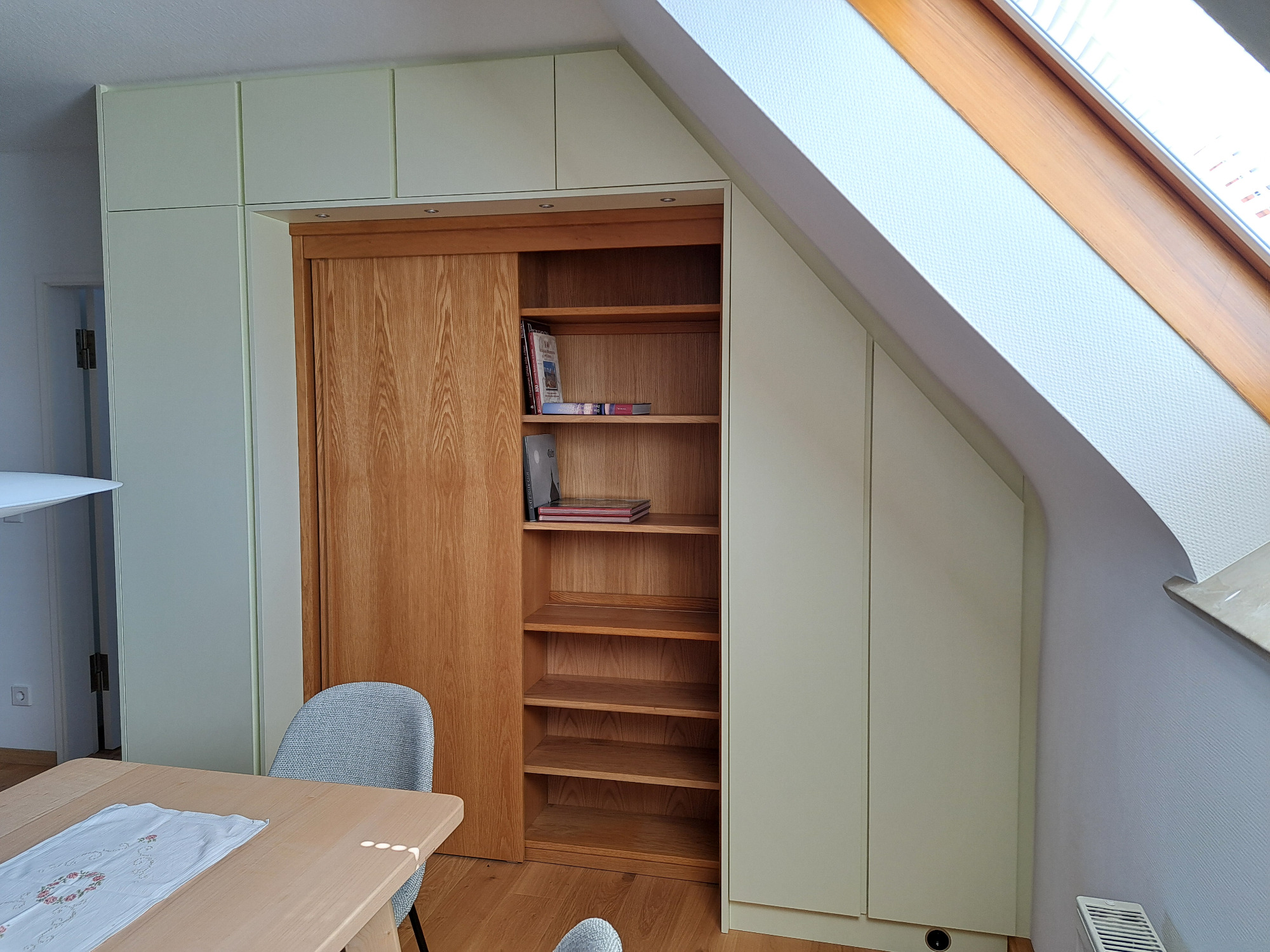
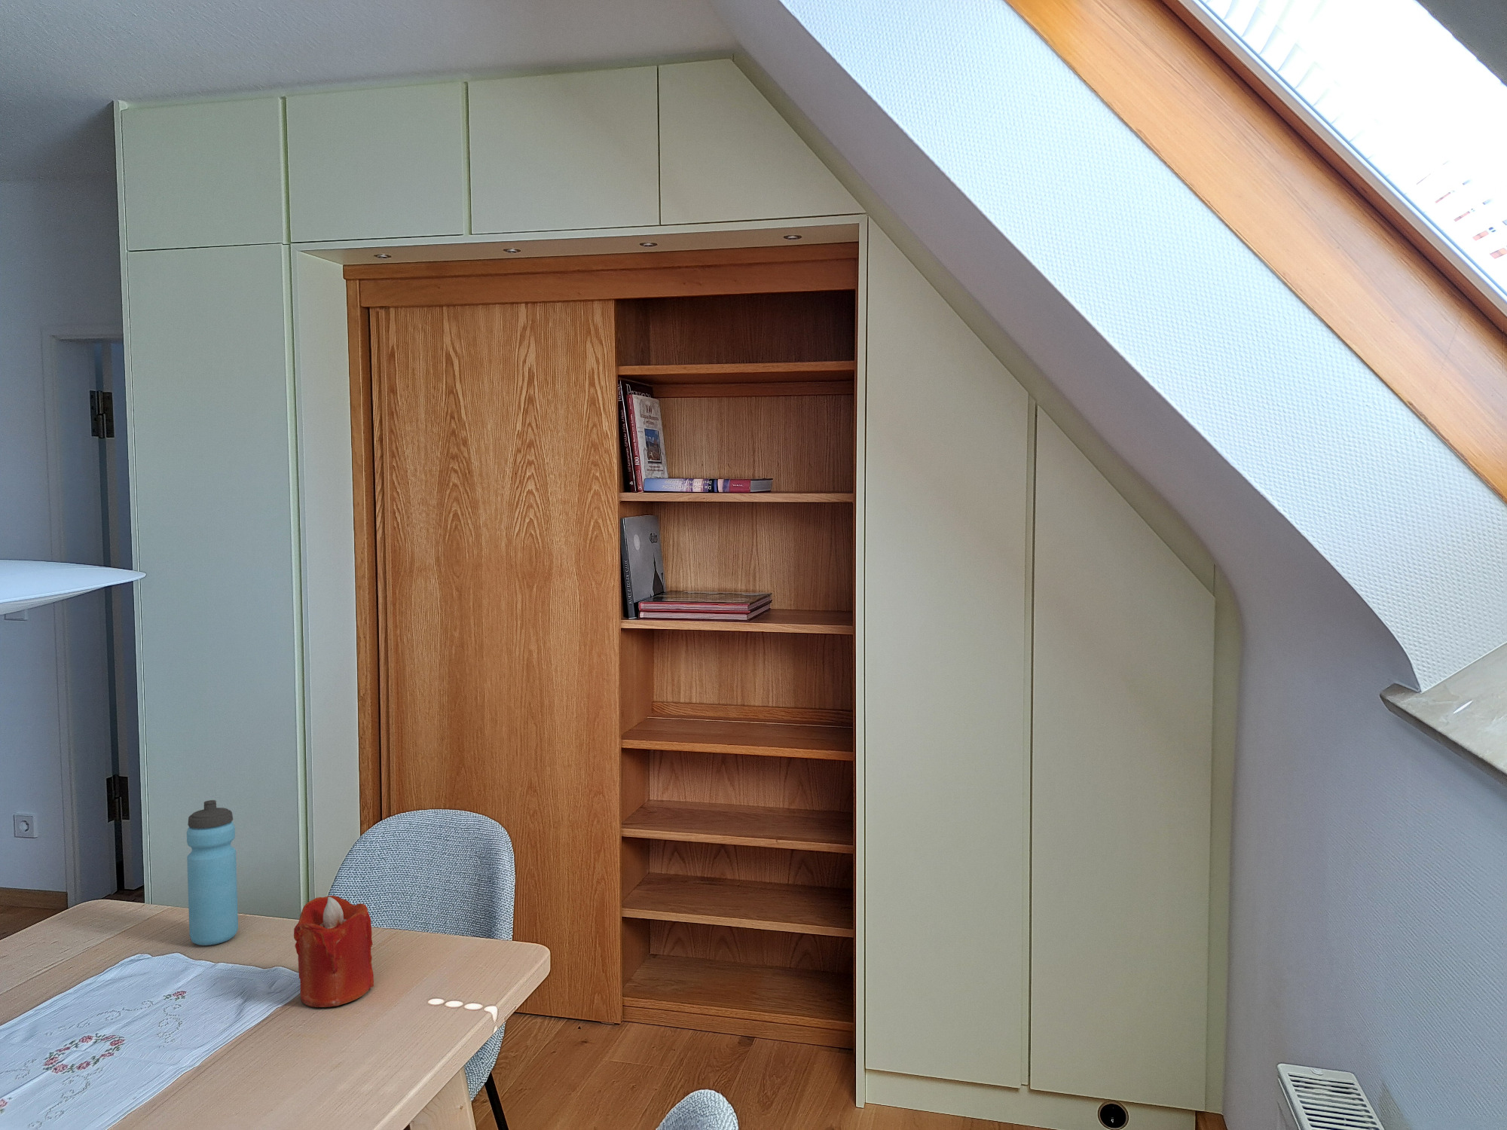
+ water bottle (211, 869)
+ candle (333, 944)
